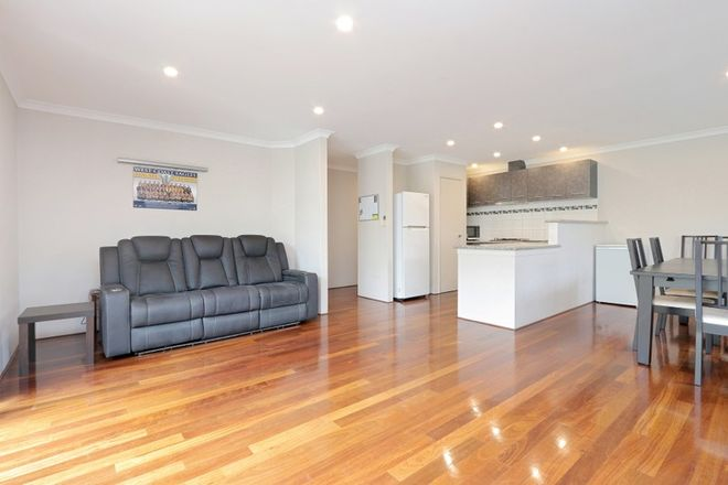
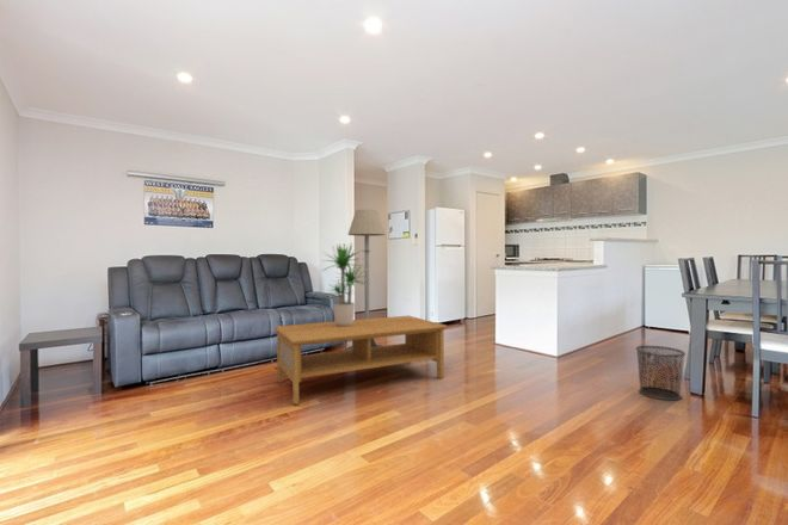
+ coffee table (361, 352)
+ waste bin (659, 371)
+ potted plant (345, 282)
+ floor lamp (367, 280)
